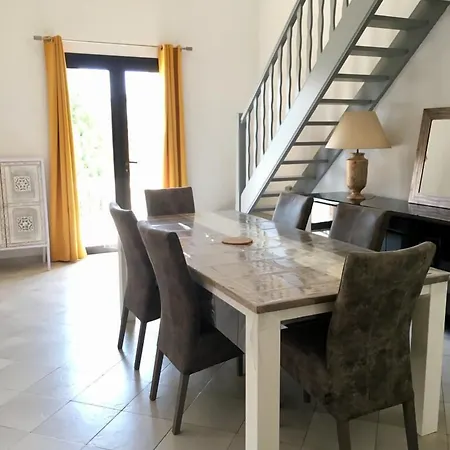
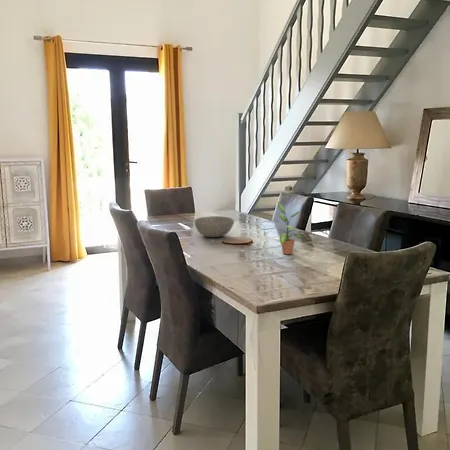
+ bowl (214, 227)
+ potted plant (287, 227)
